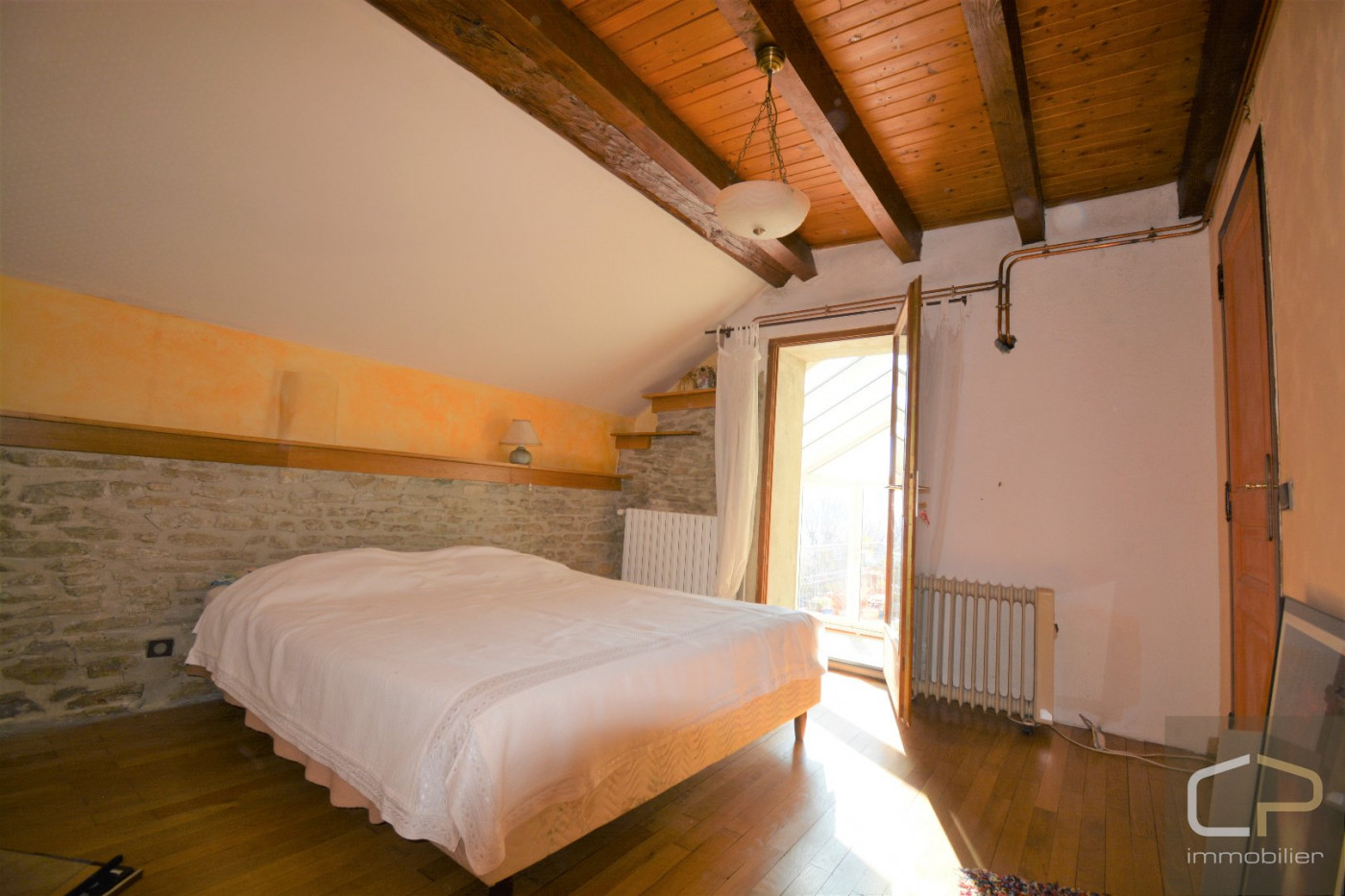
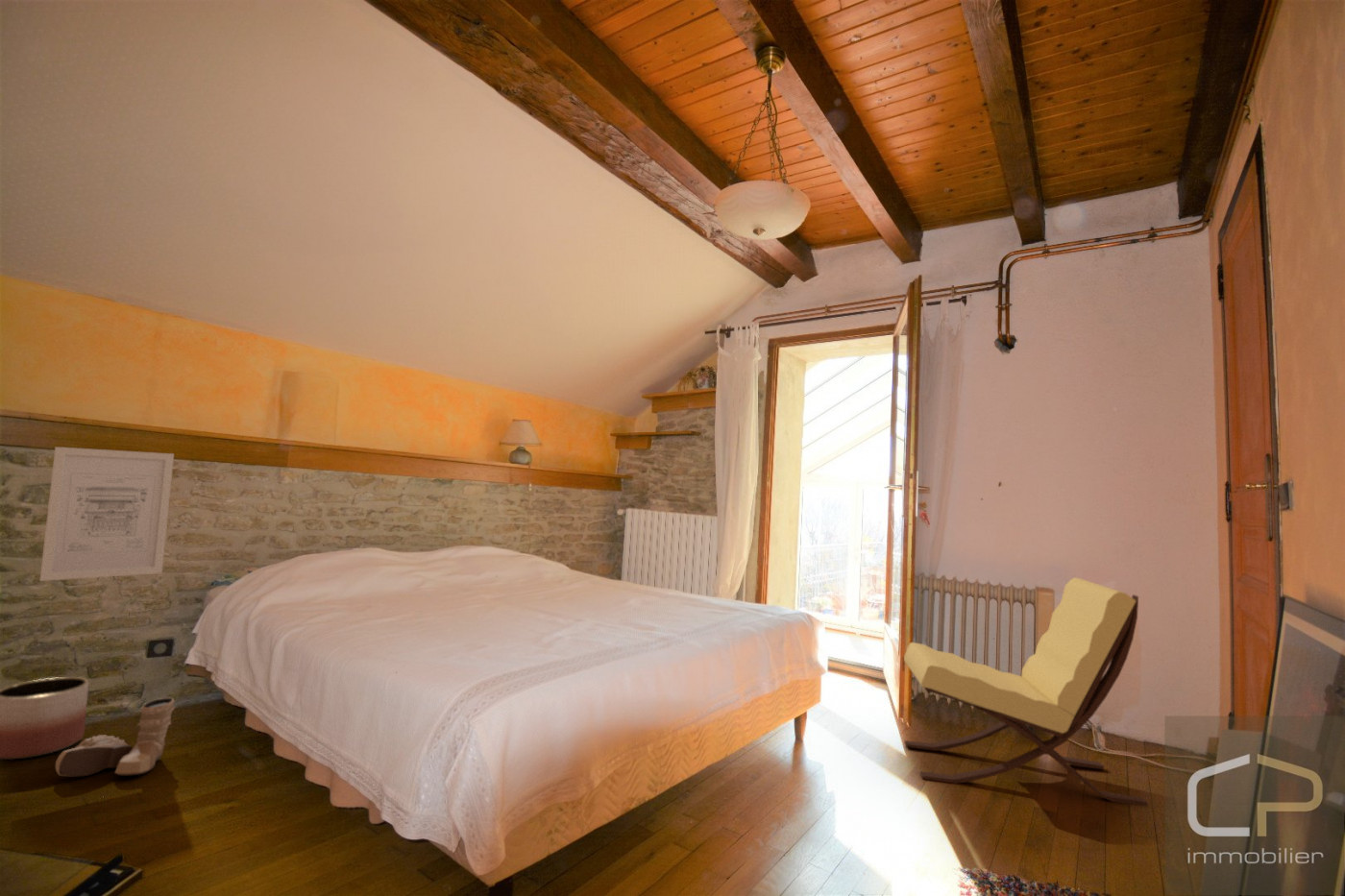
+ planter (39, 716)
+ boots (116, 738)
+ wall art (110, 513)
+ lounge chair (1014, 674)
